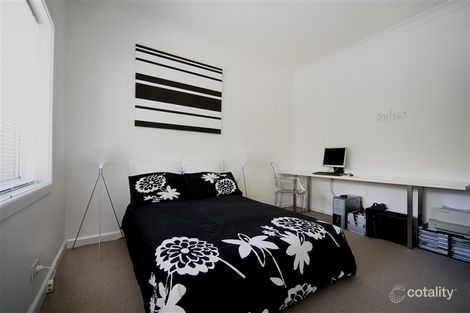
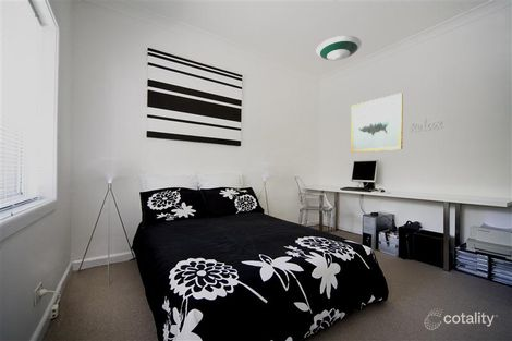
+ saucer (338, 52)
+ wall art (374, 125)
